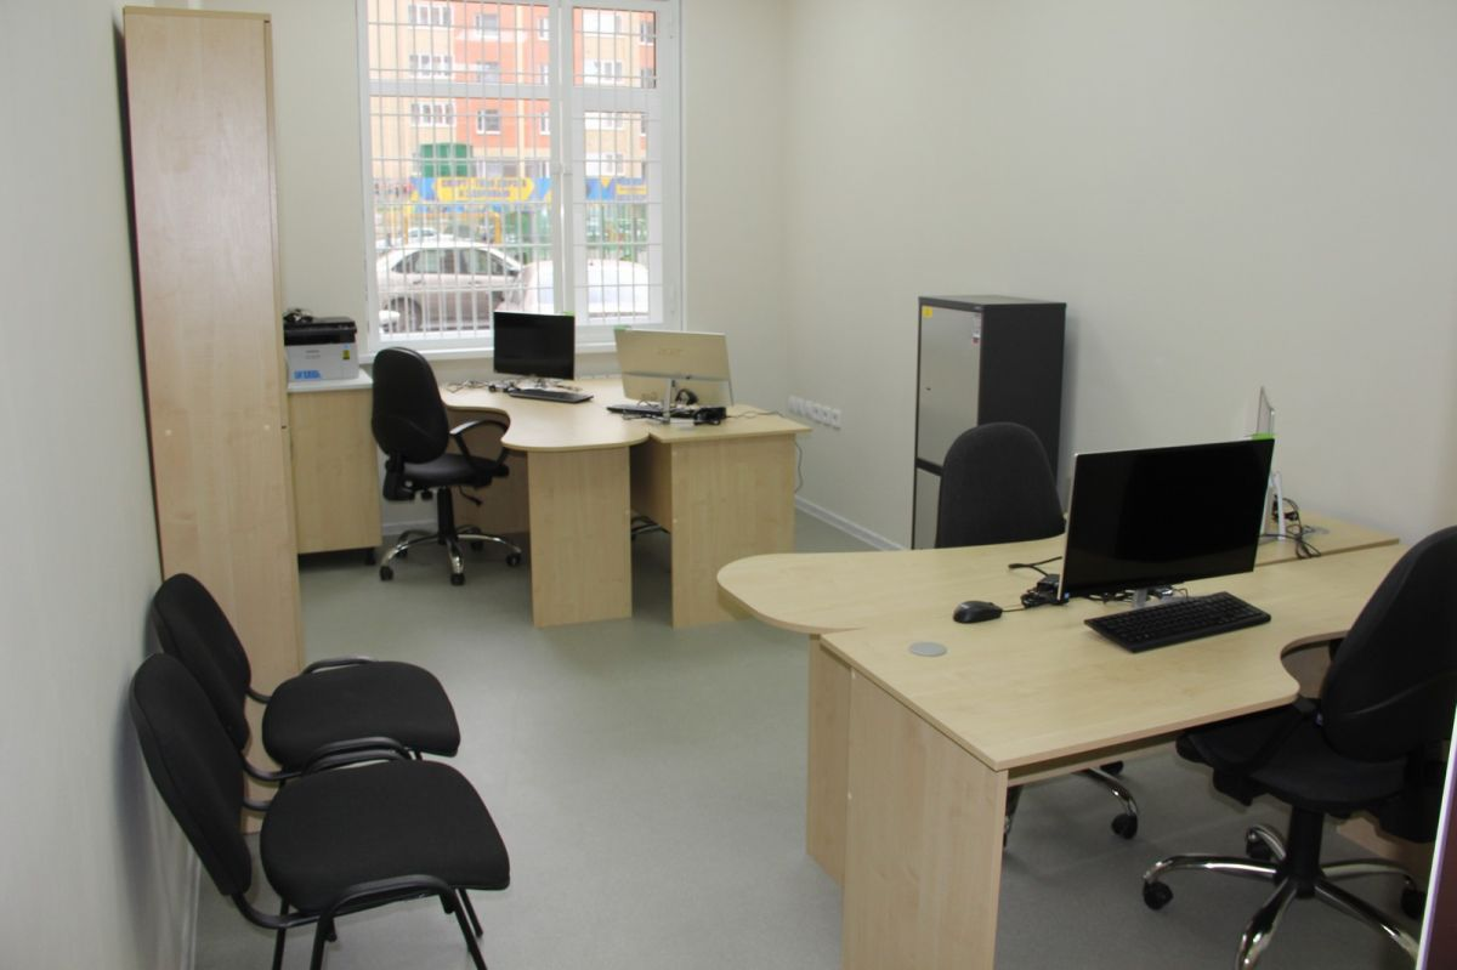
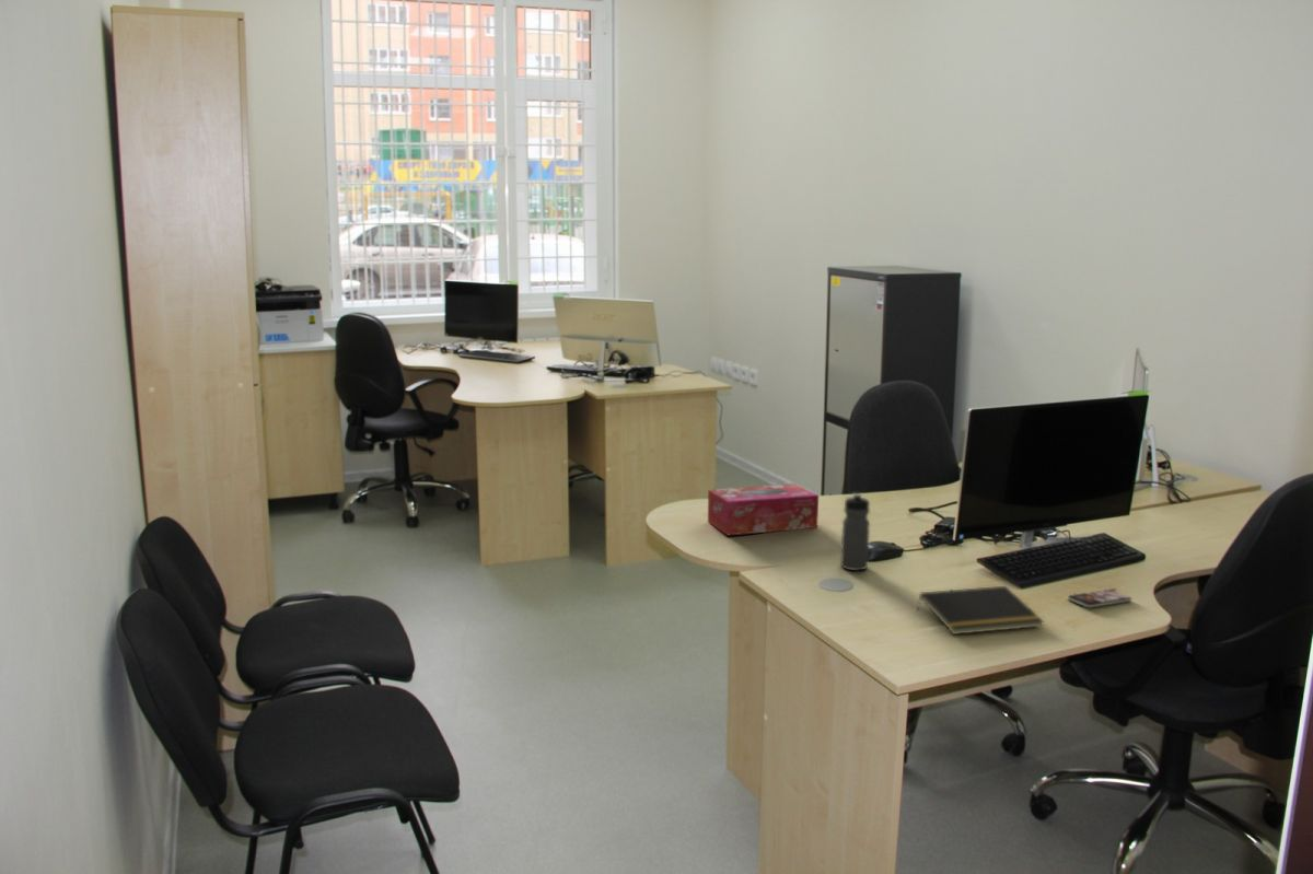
+ notepad (980, 608)
+ tissue box (762, 509)
+ water bottle (856, 531)
+ smartphone (1100, 595)
